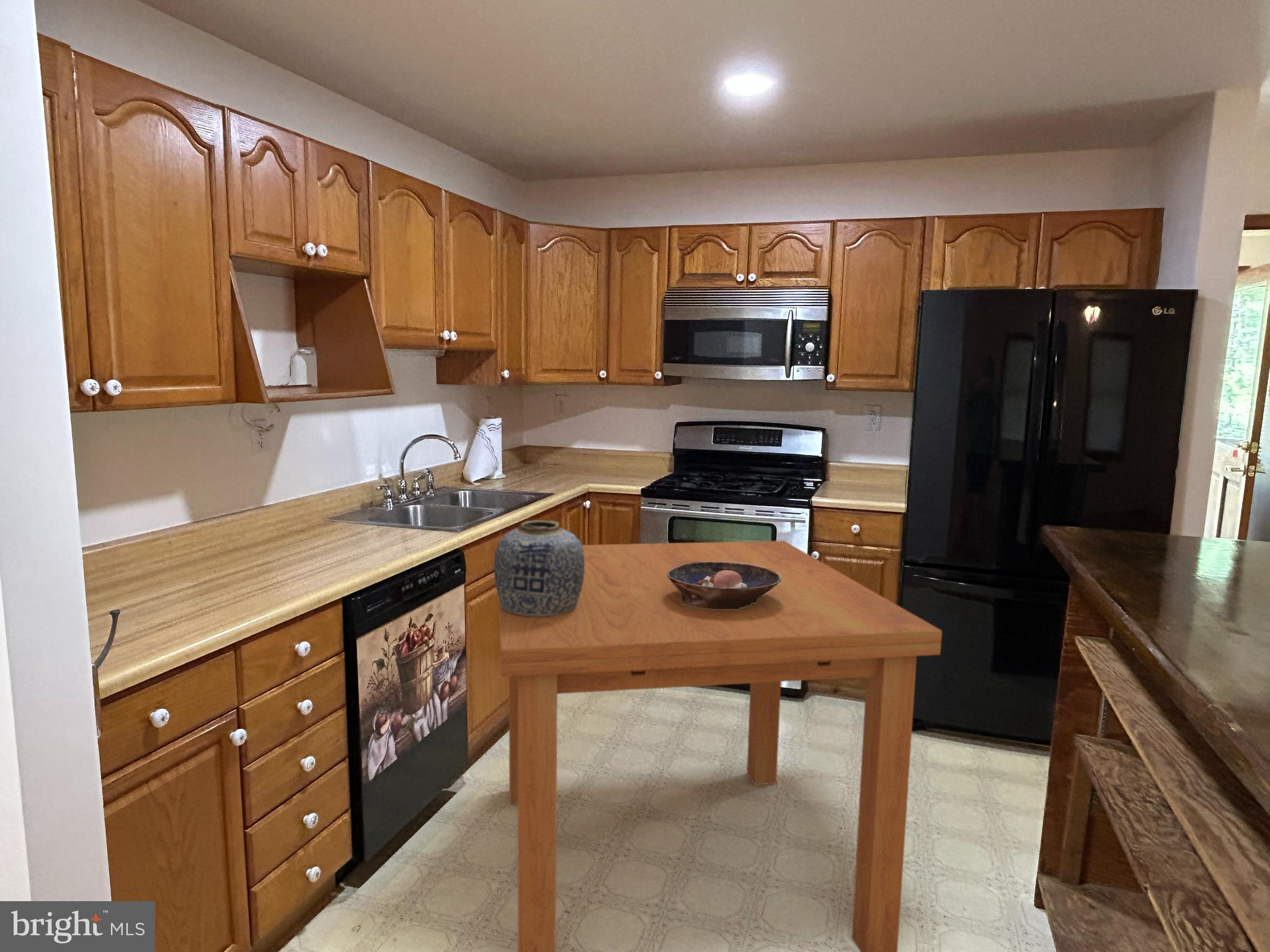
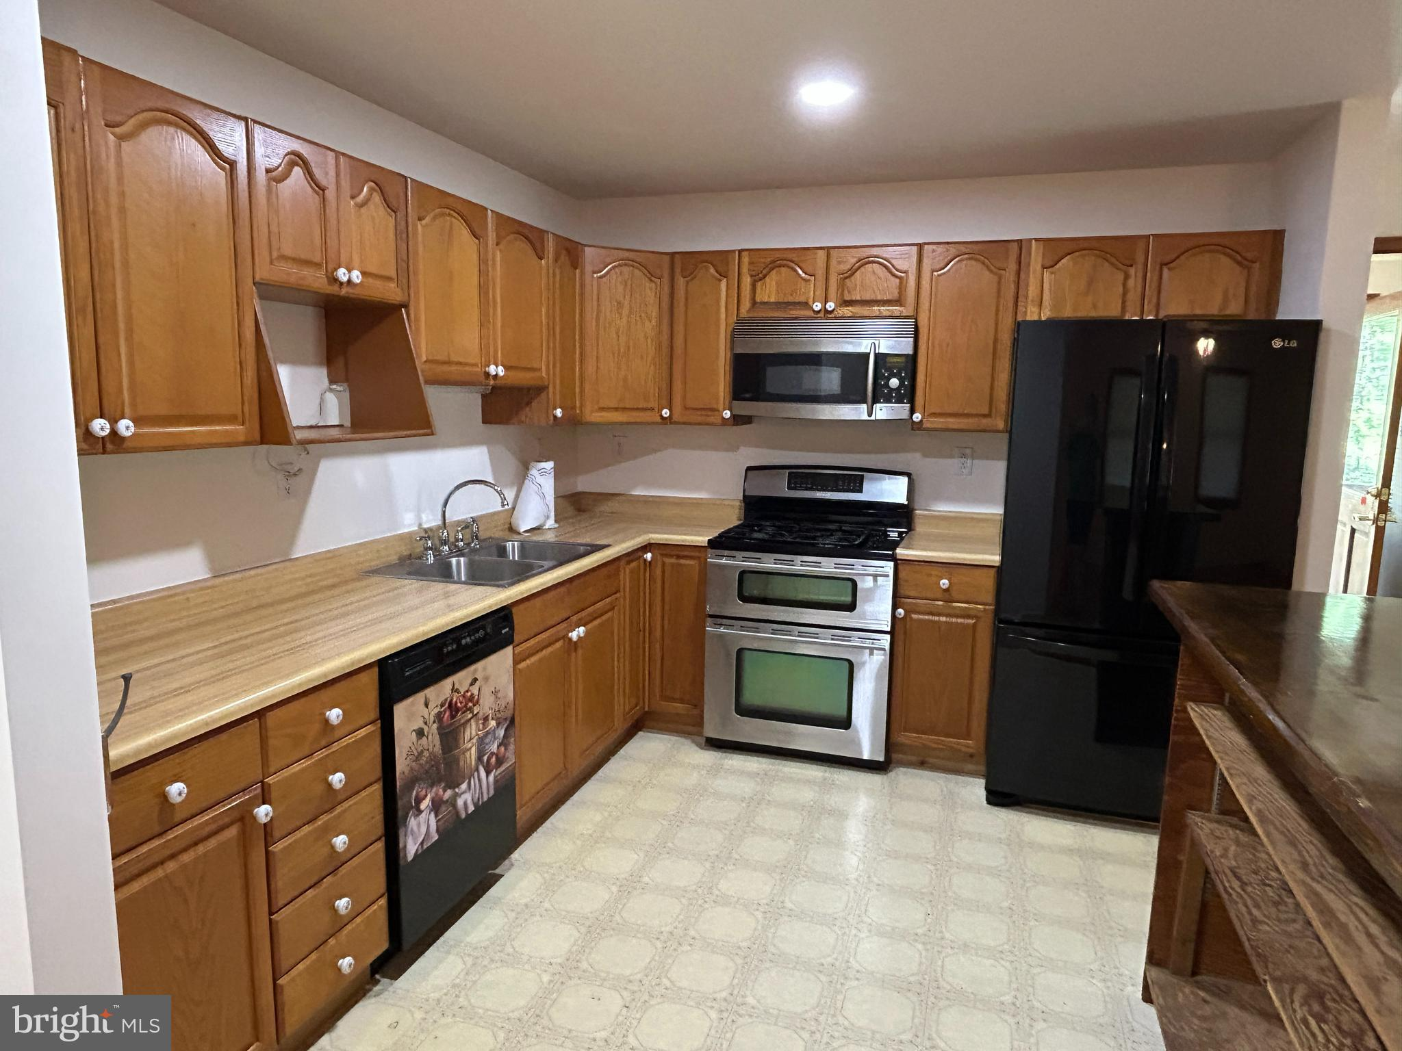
- dining table (670, 687)
- vase (539, 564)
- bowl (723, 583)
